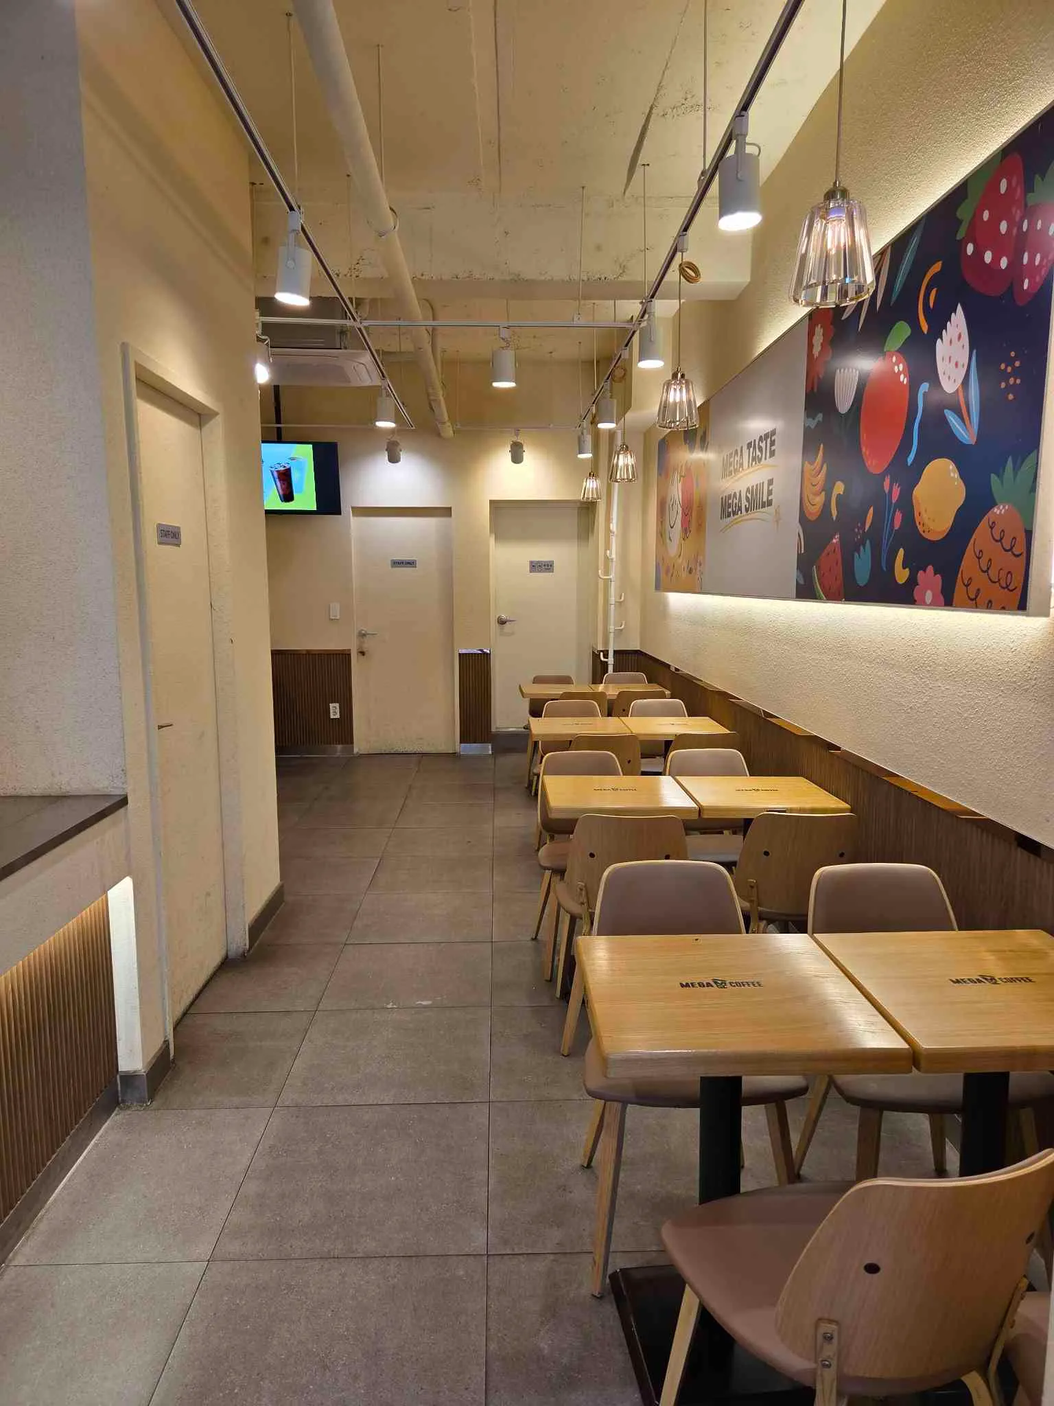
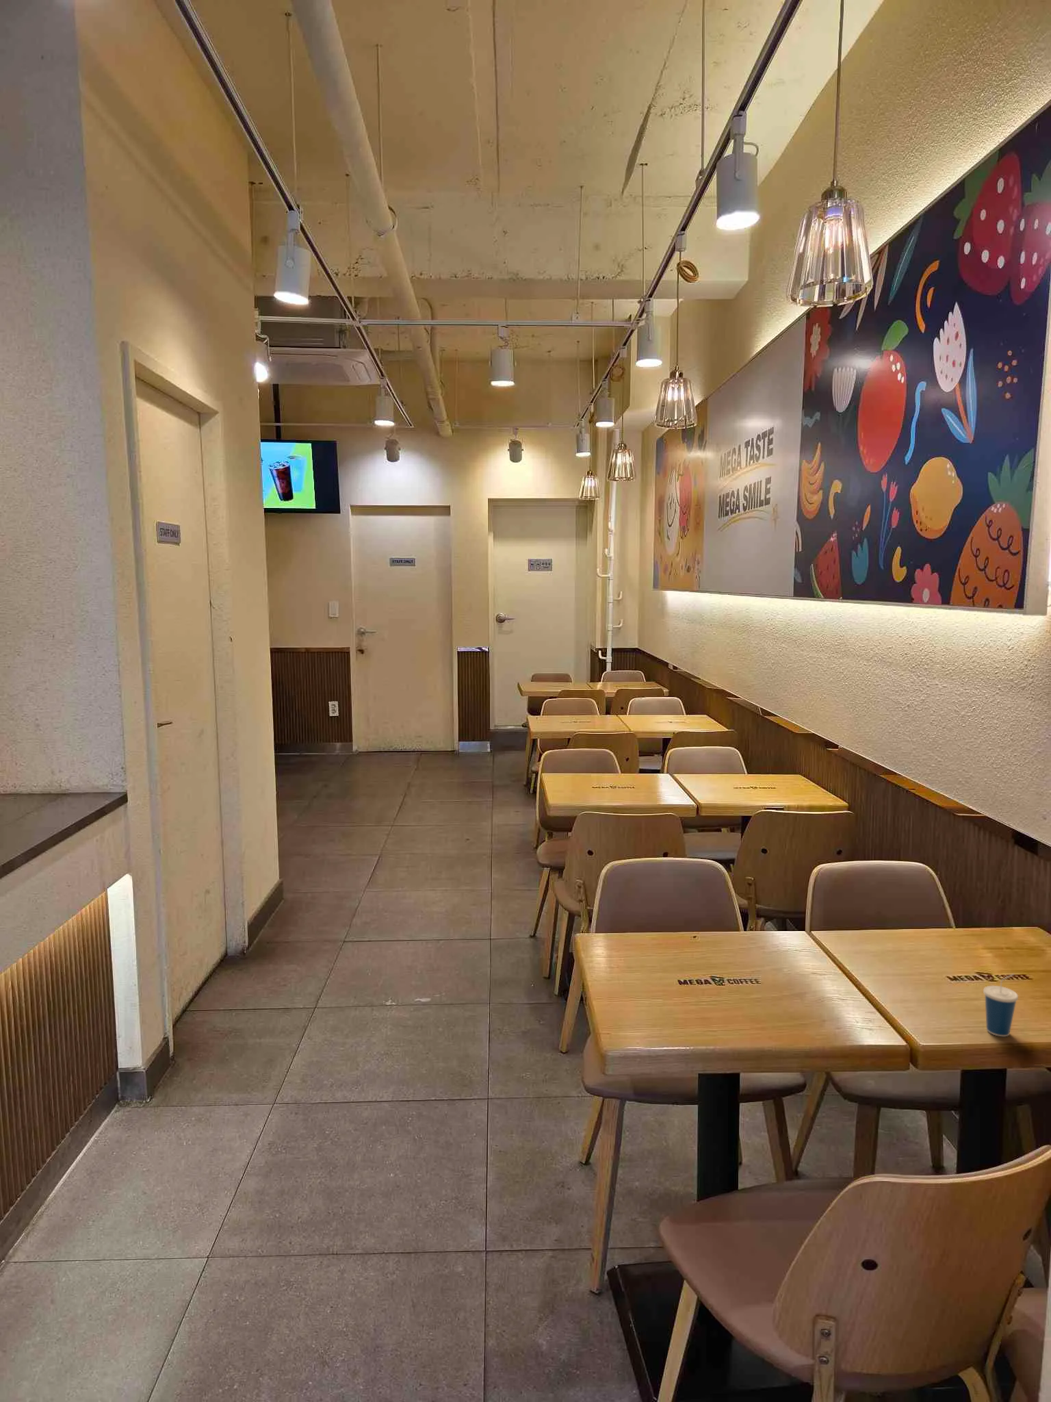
+ cup (1000, 1001)
